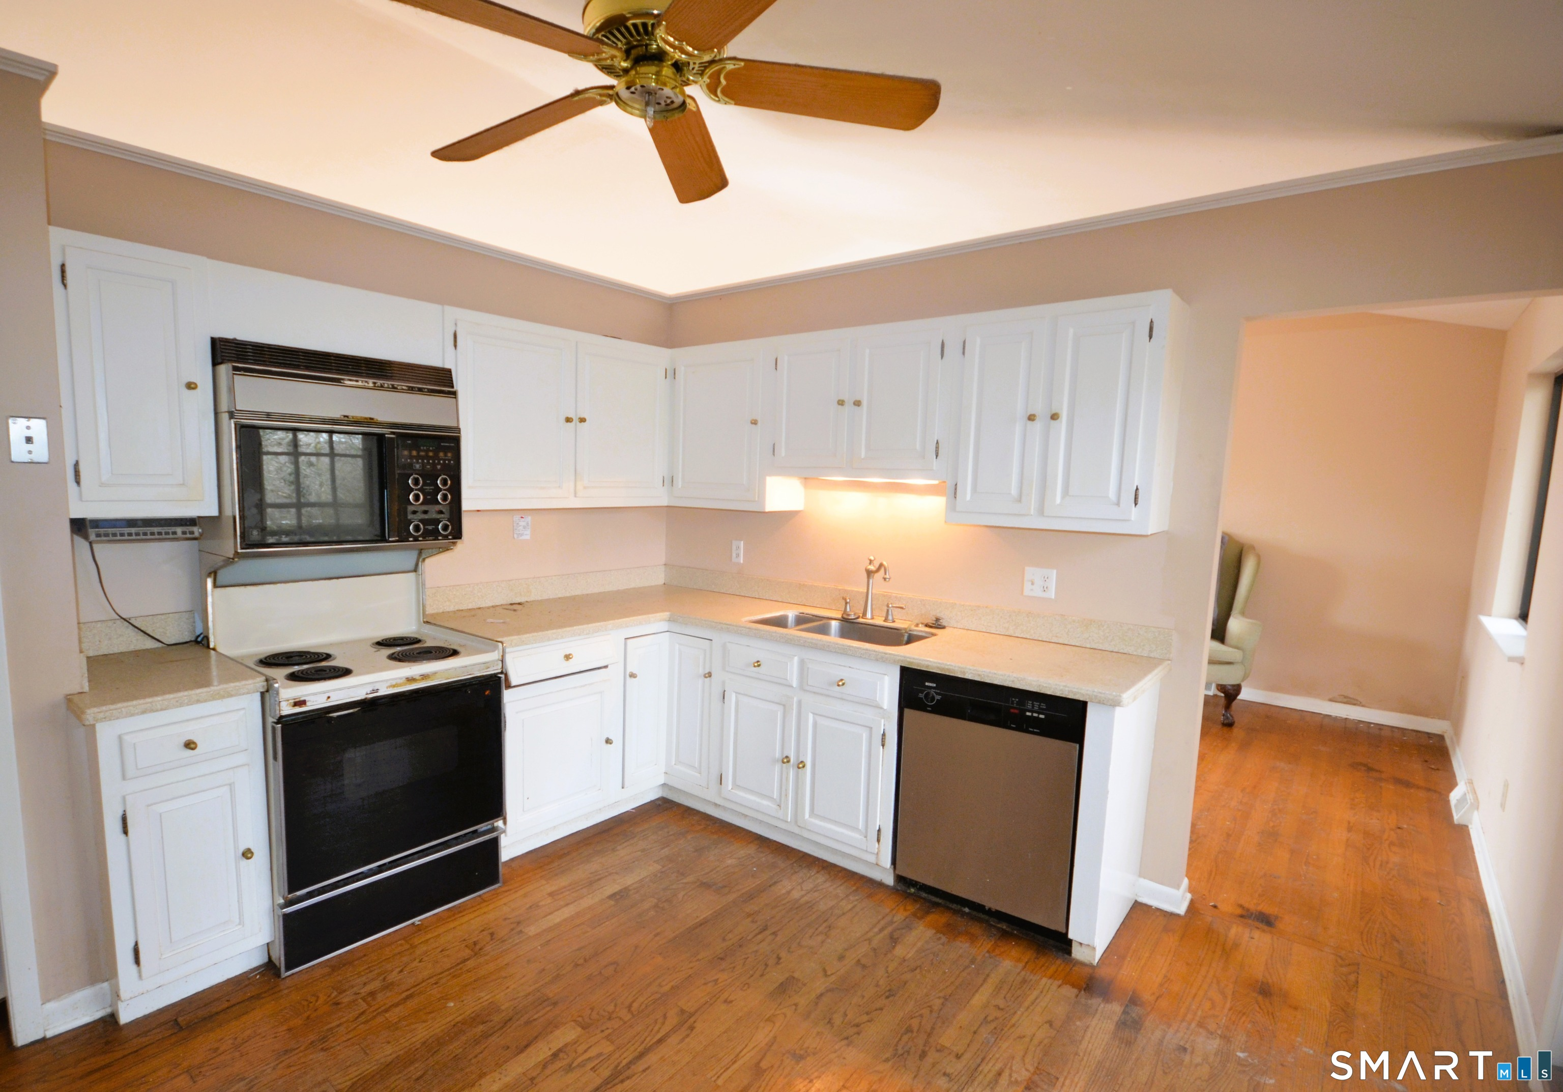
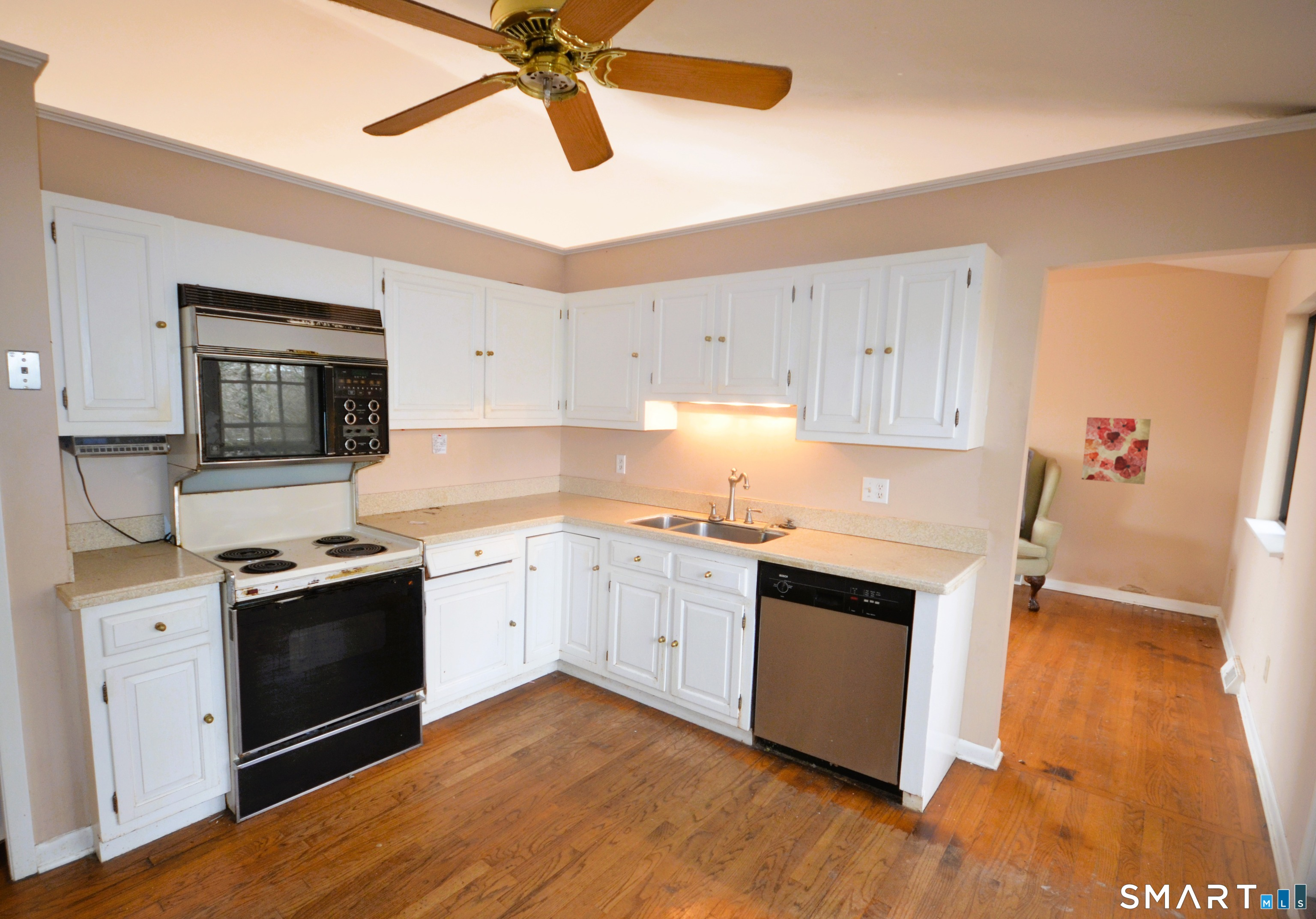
+ wall art (1115, 450)
